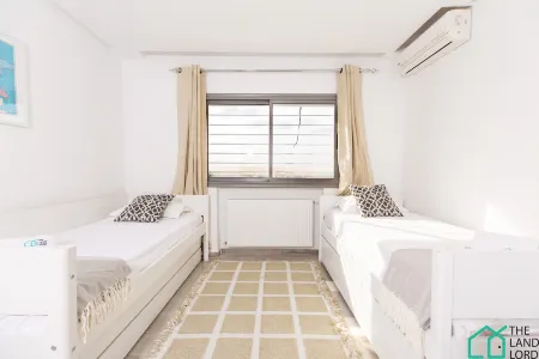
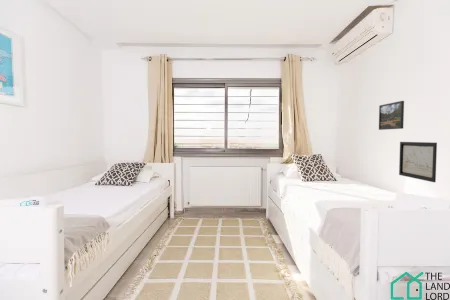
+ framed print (390, 116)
+ wall art (416, 160)
